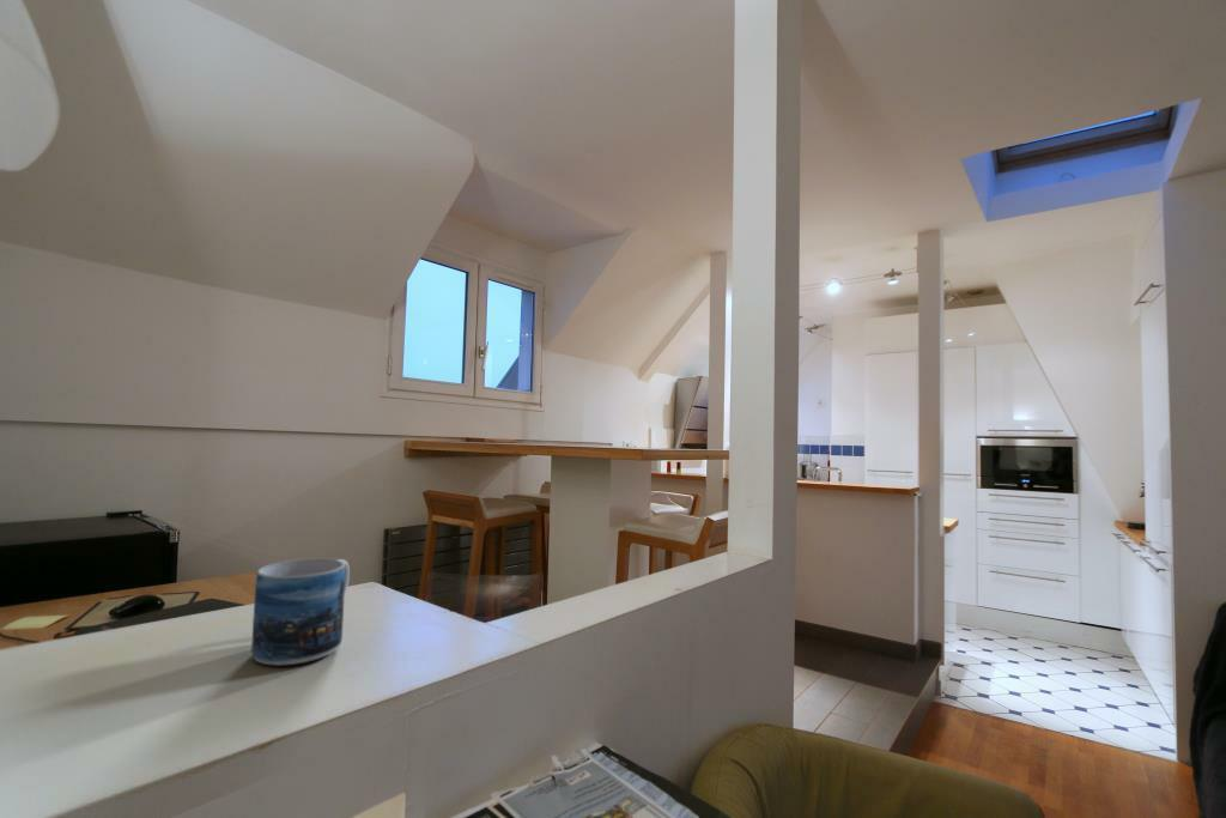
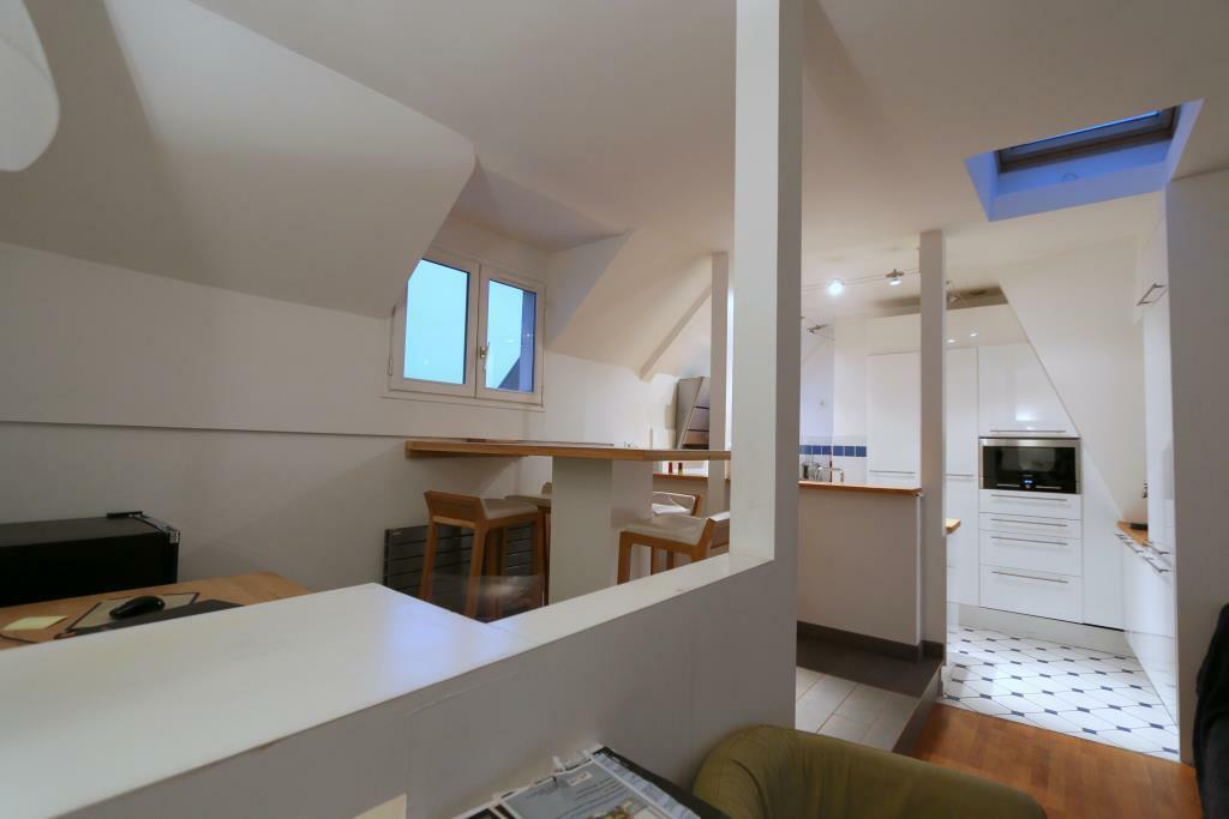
- mug (312, 602)
